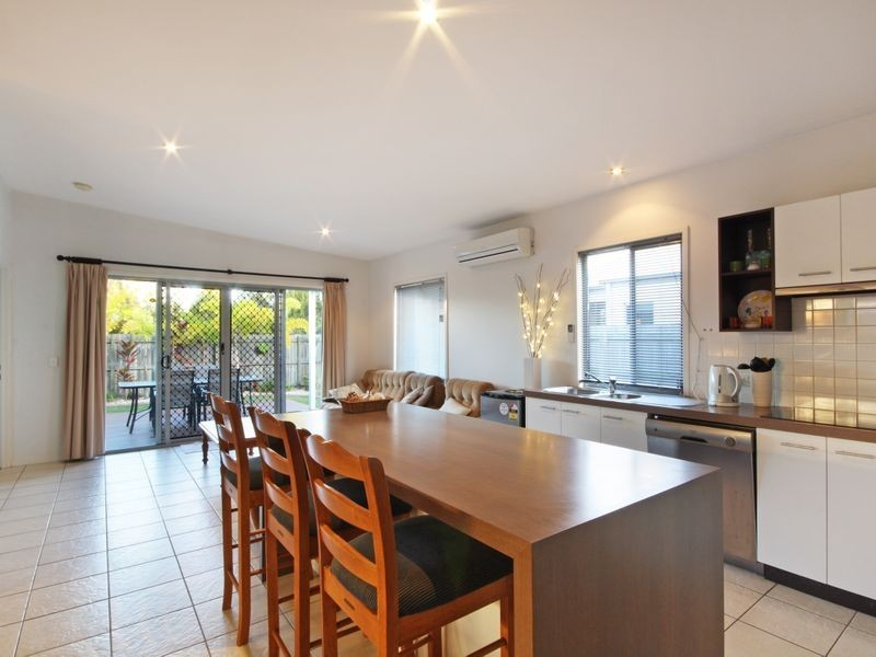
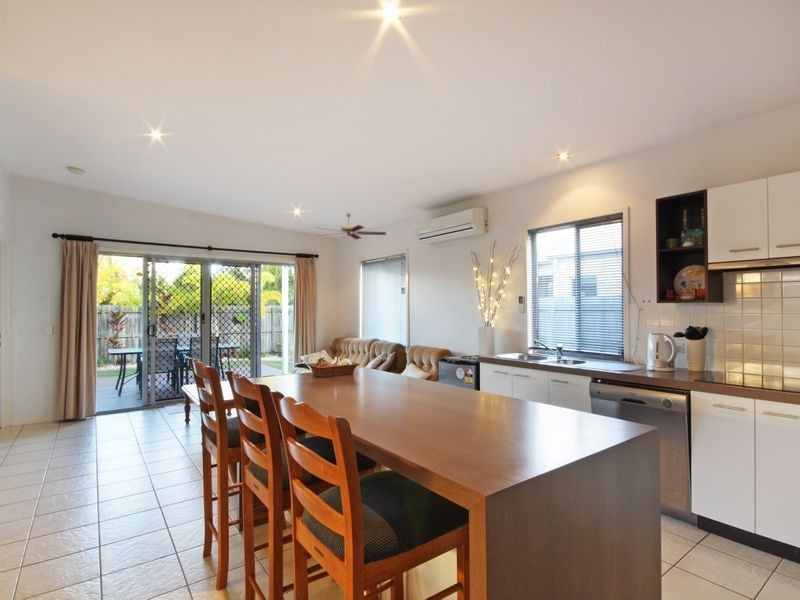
+ ceiling fan (351, 226)
